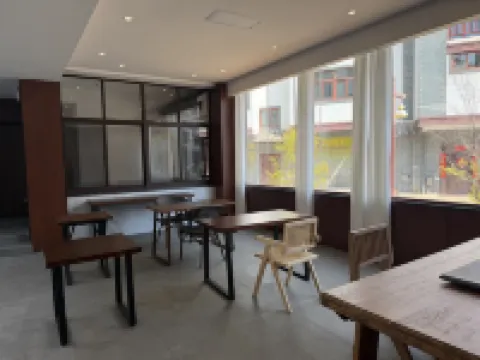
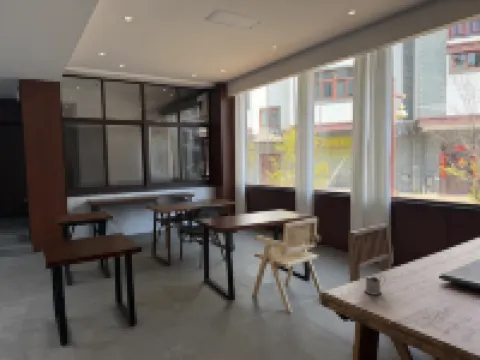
+ tea glass holder (374, 281)
